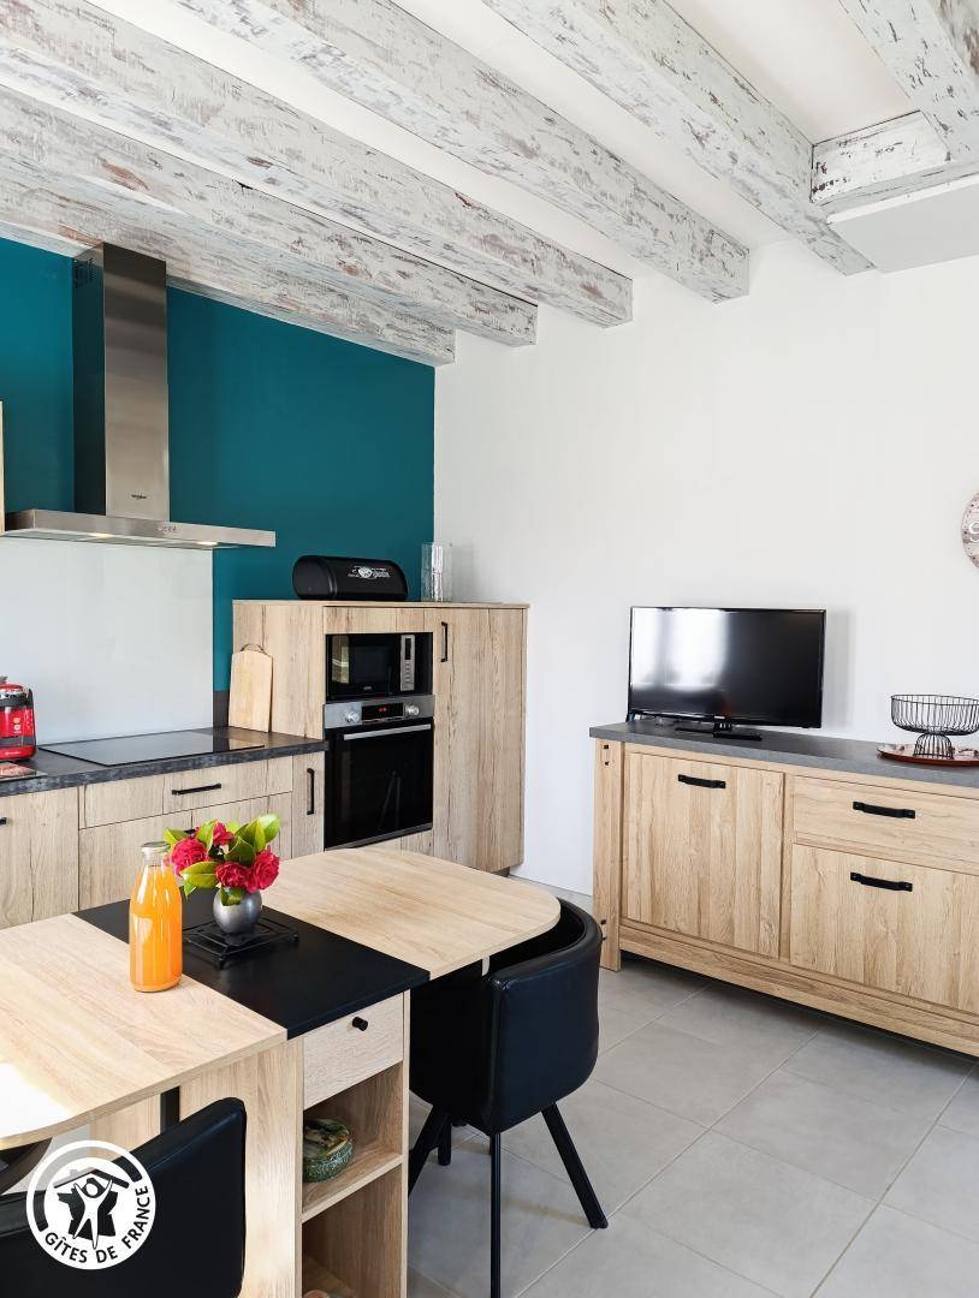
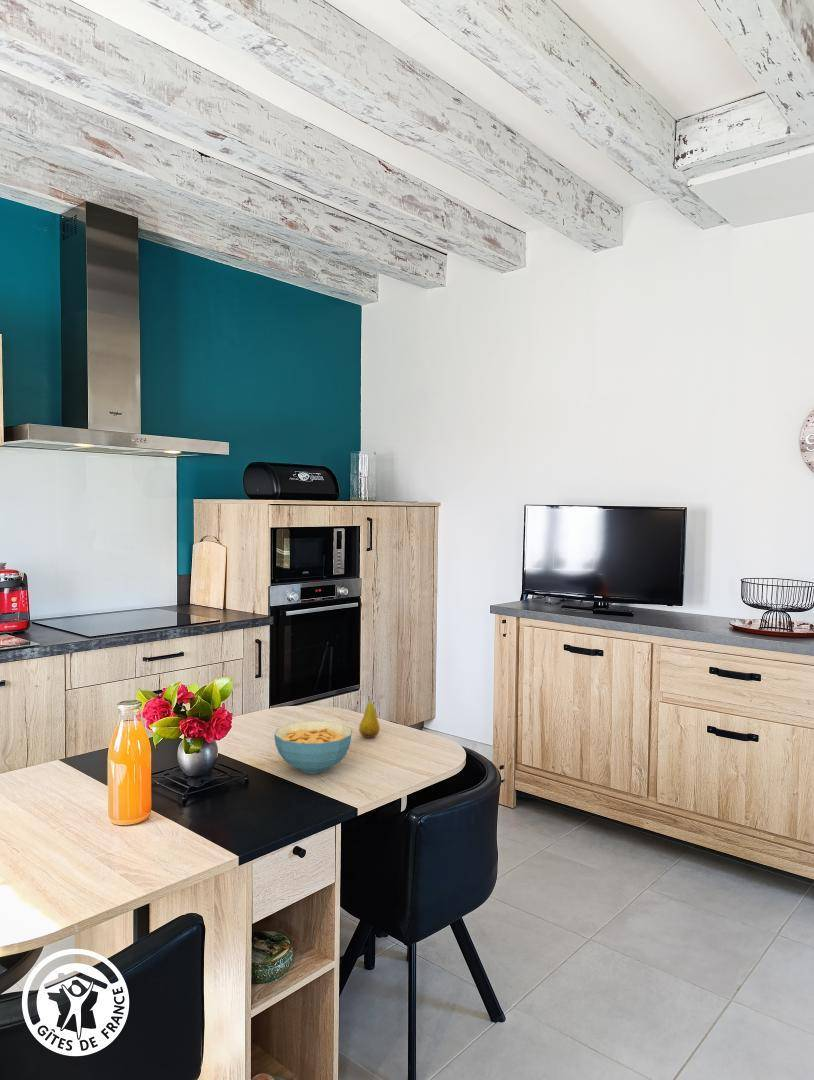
+ cereal bowl (313, 750)
+ fruit (369, 716)
